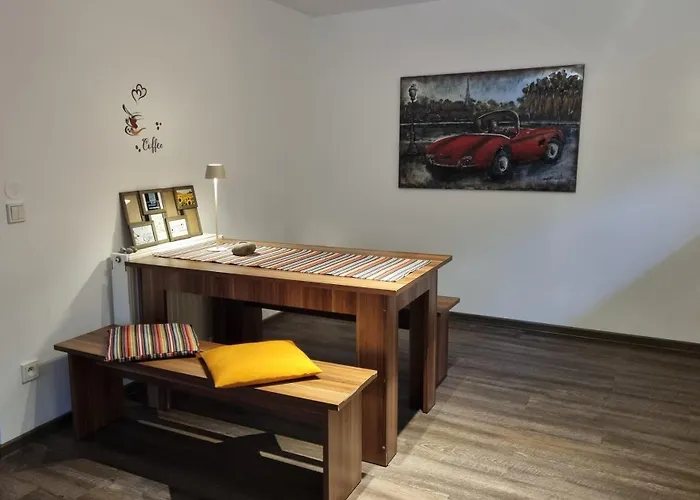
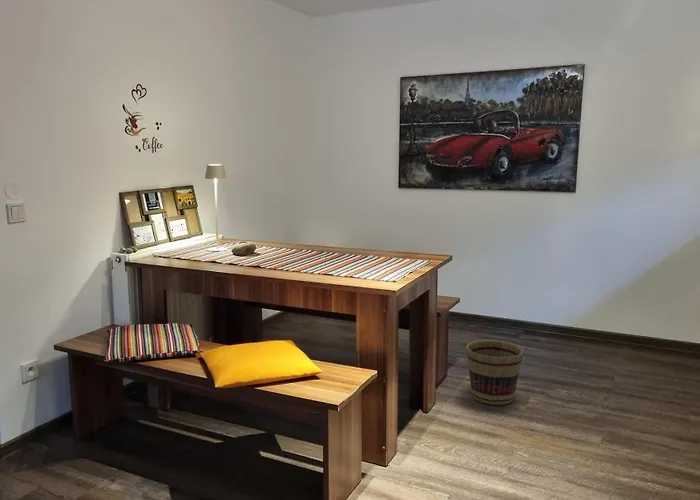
+ basket (493, 372)
